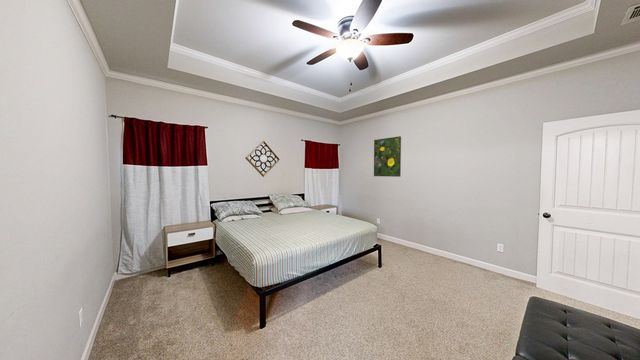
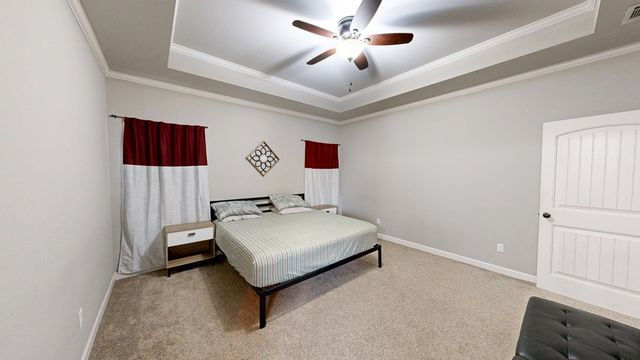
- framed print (386, 157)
